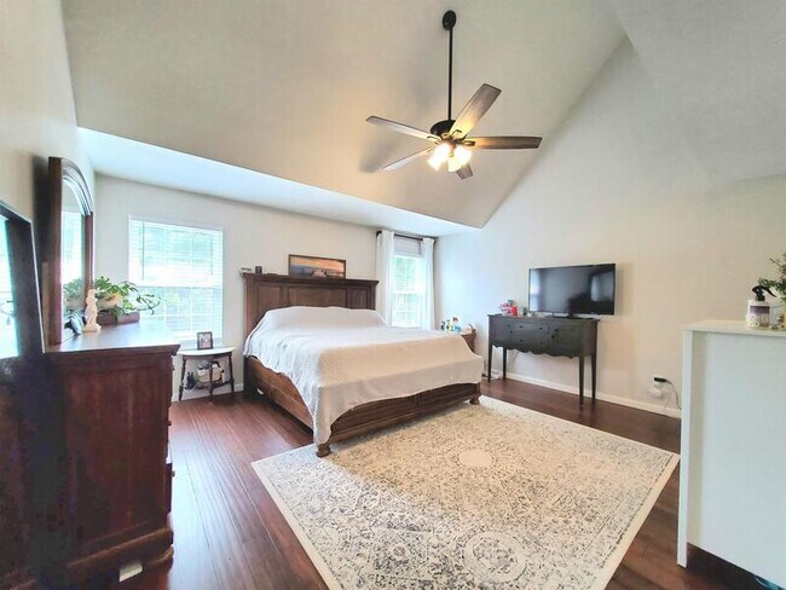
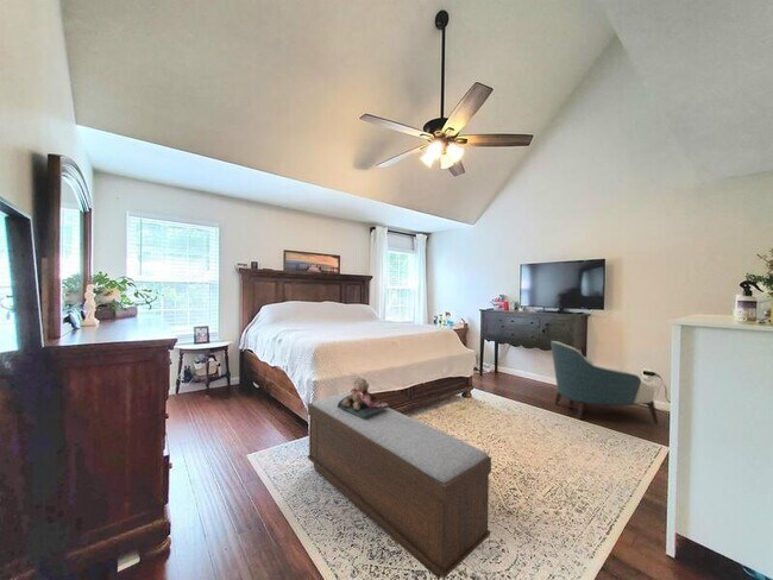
+ teddy bear (363, 391)
+ armchair (596, 377)
+ bench (383, 459)
